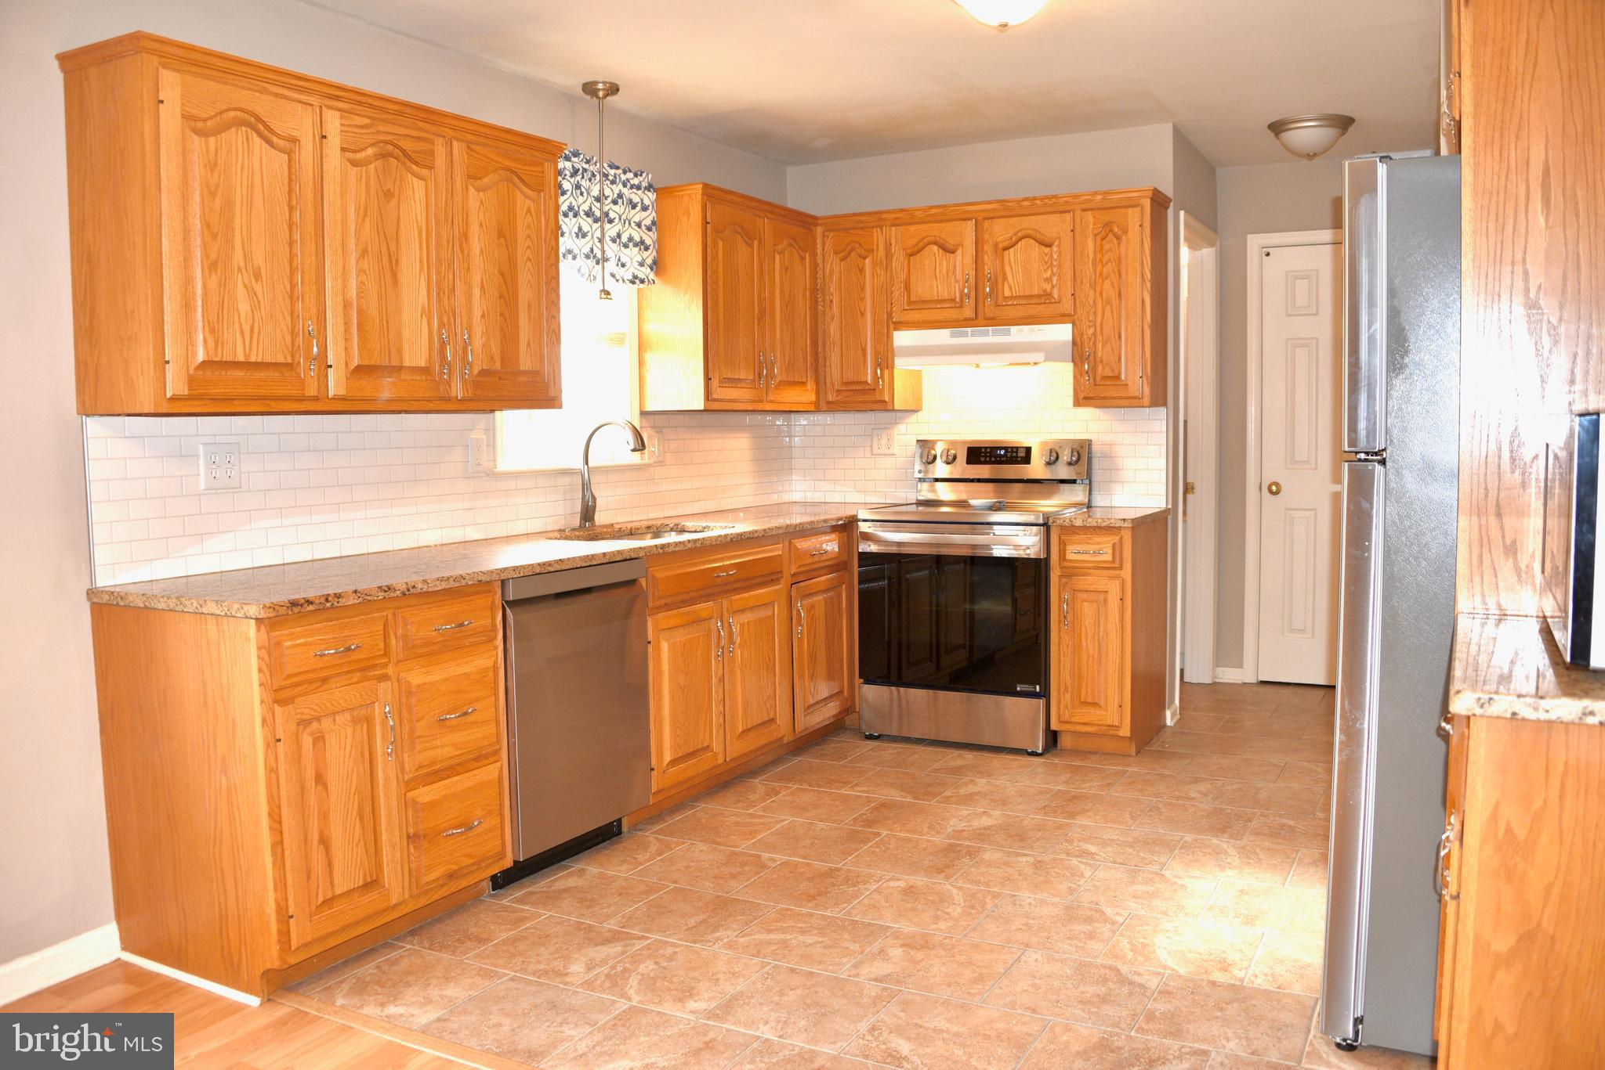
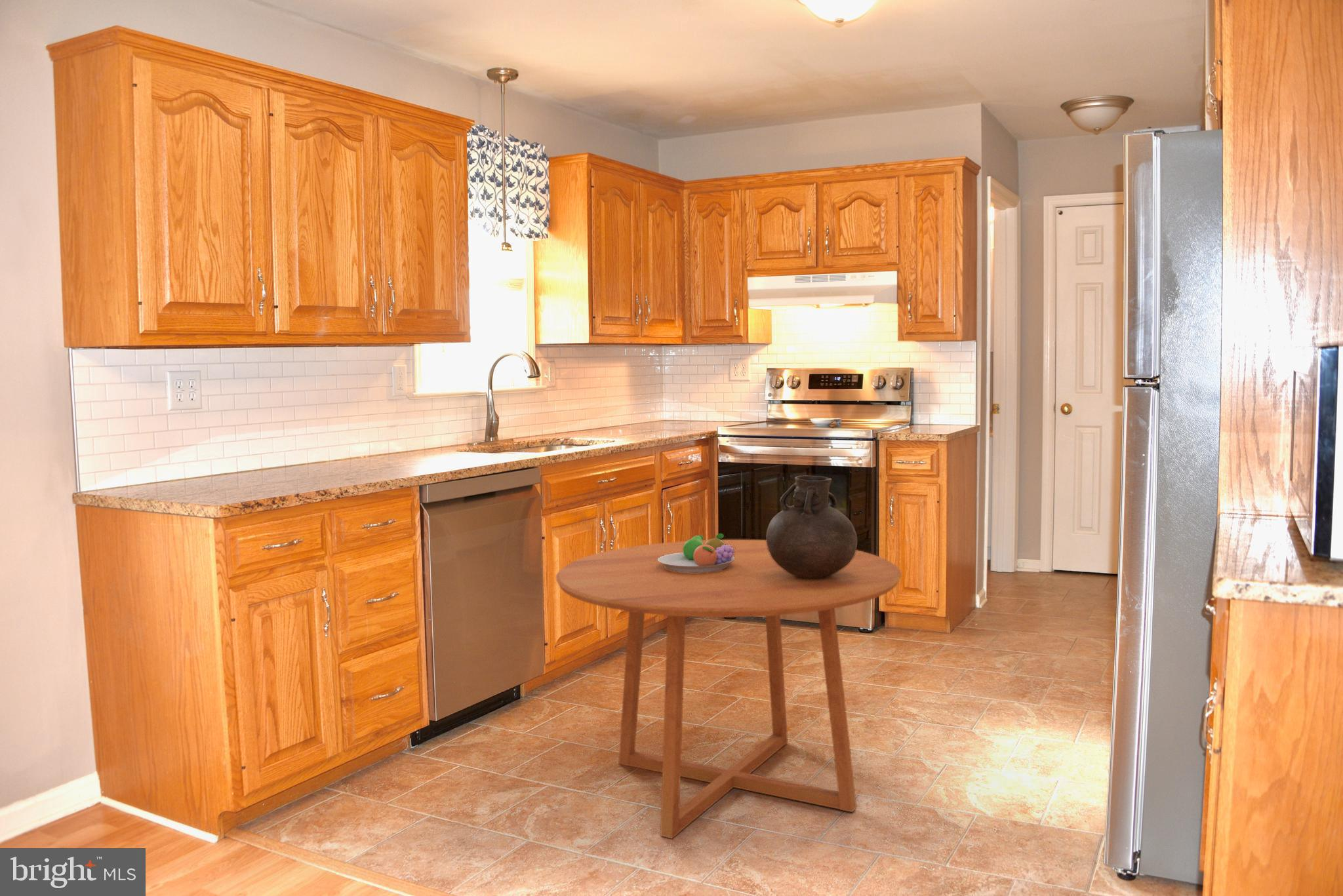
+ vase (811, 526)
+ dining table (769, 672)
+ fruit bowl (697, 550)
